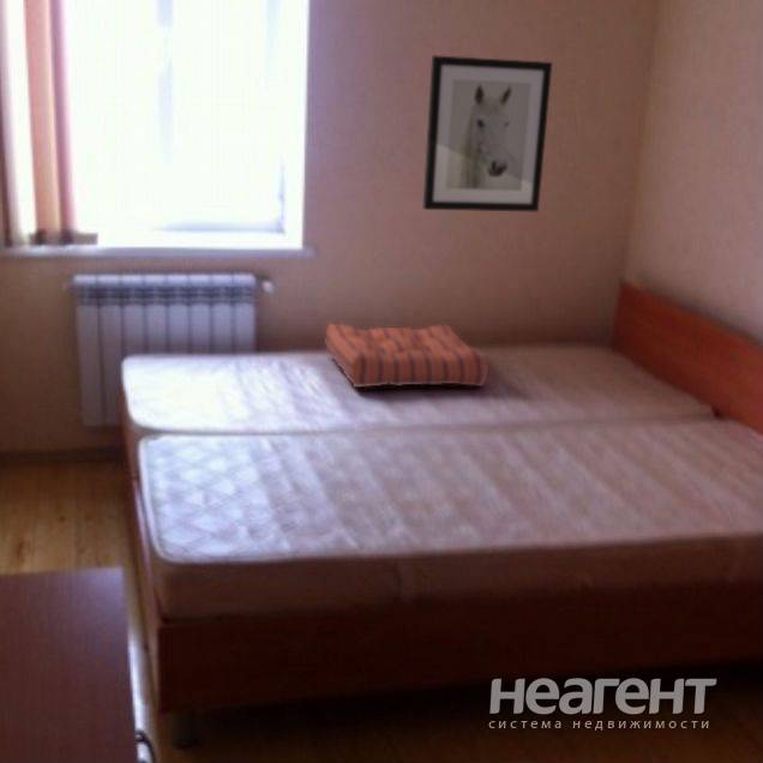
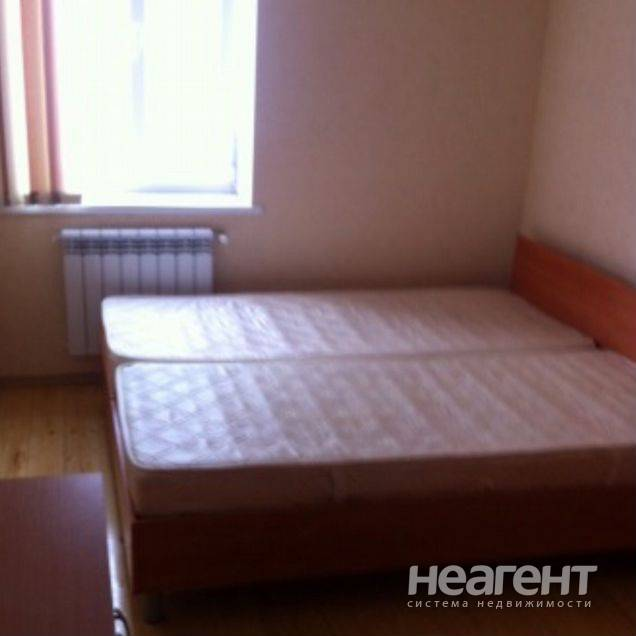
- seat cushion (404, 354)
- wall art (486, 136)
